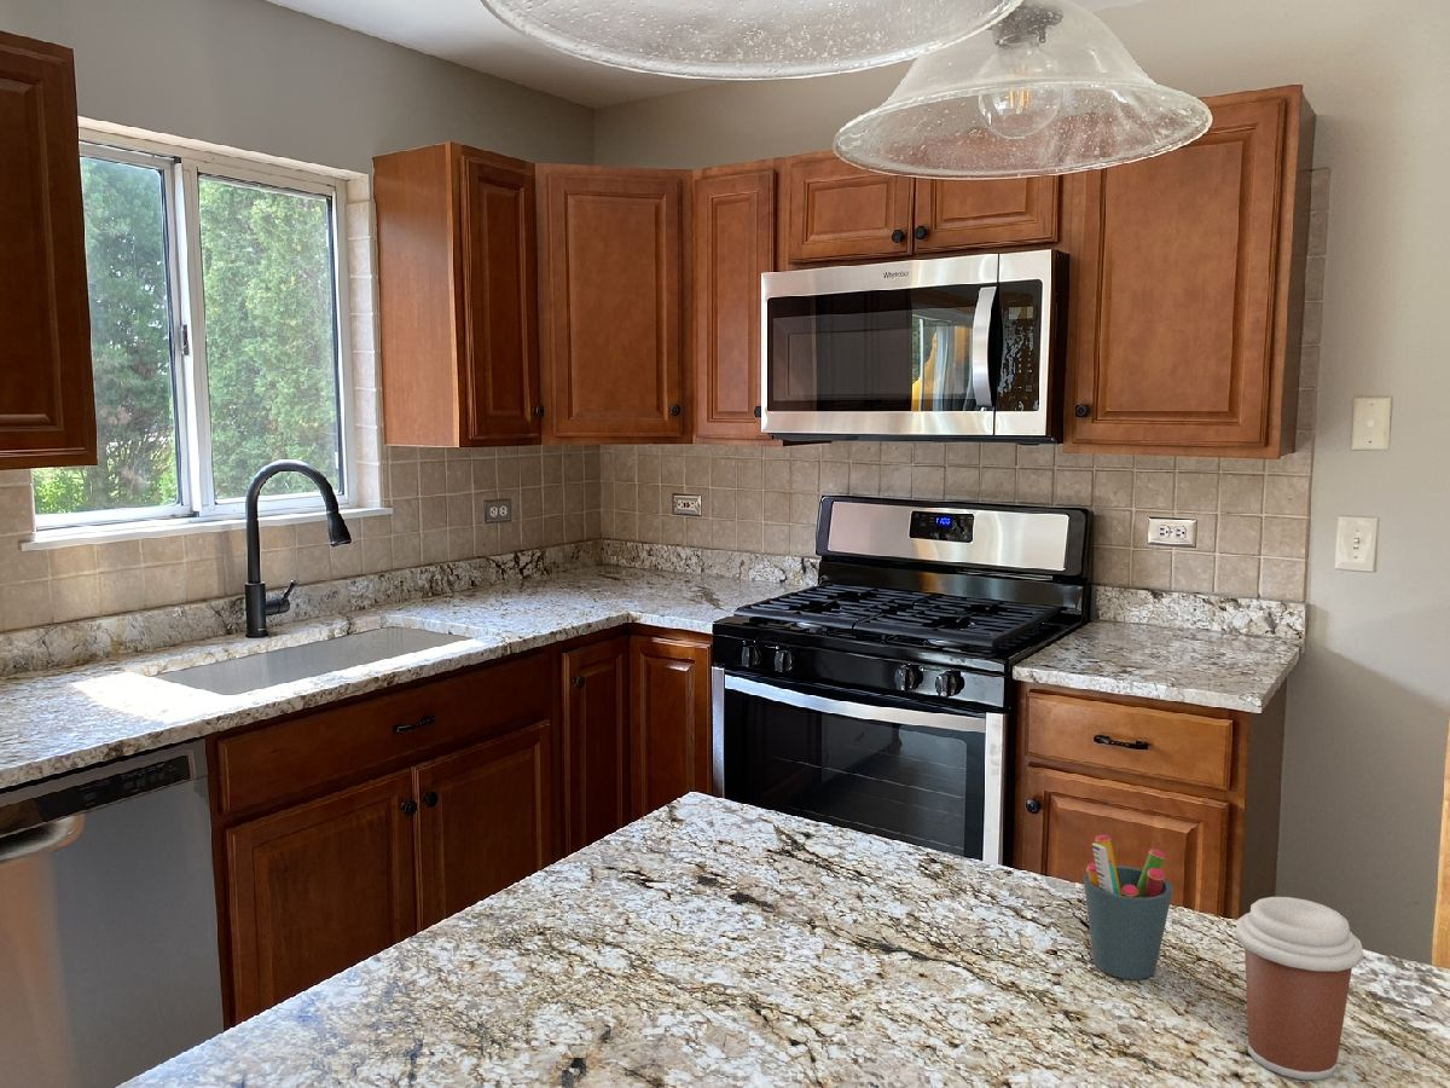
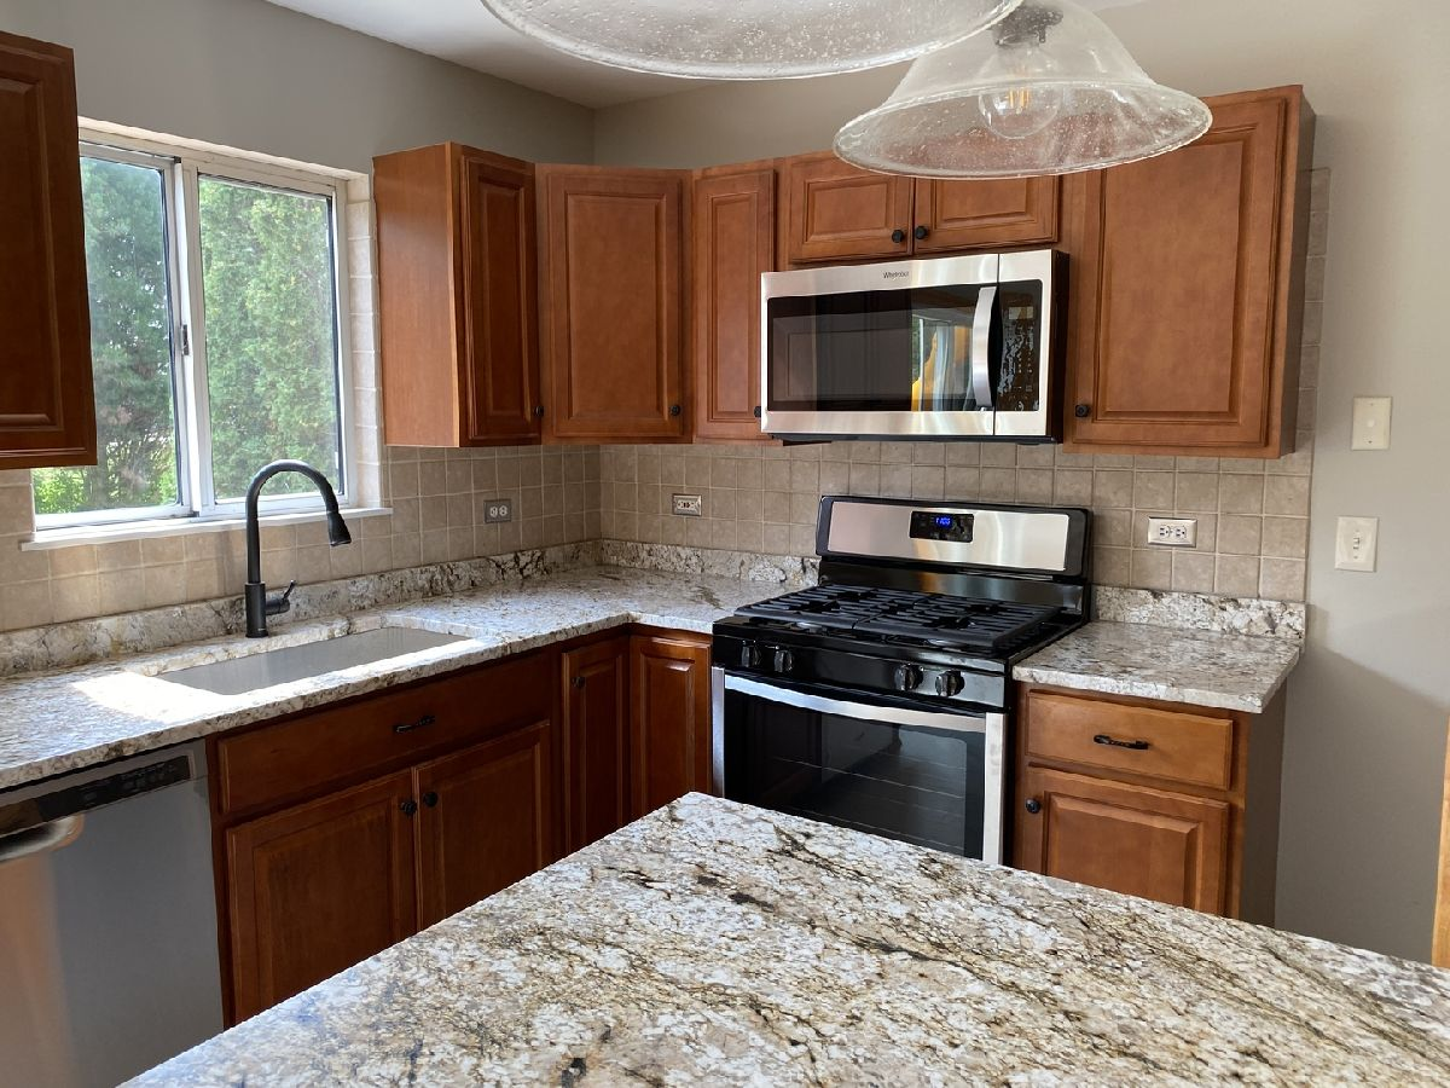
- coffee cup (1294, 985)
- pen holder (1125, 901)
